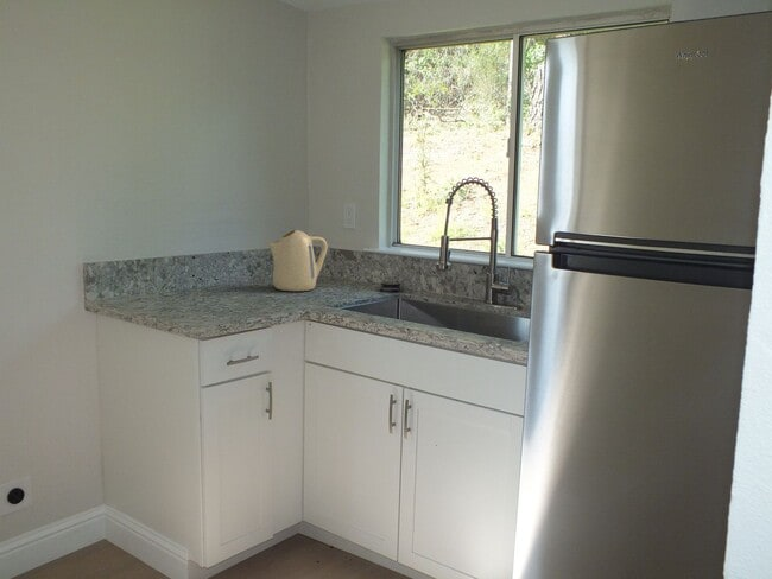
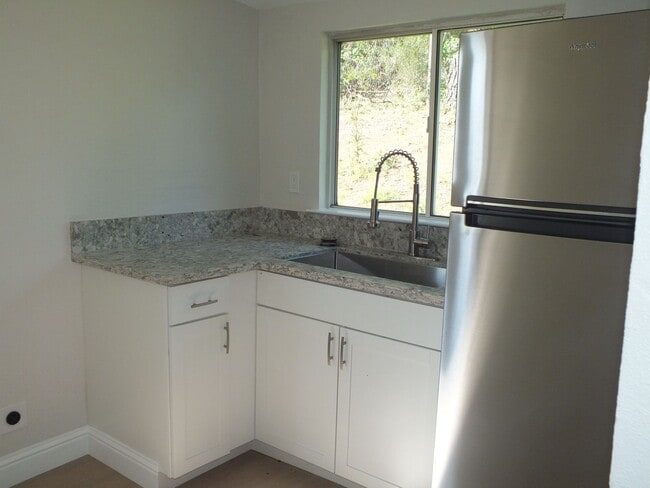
- kettle (297, 259)
